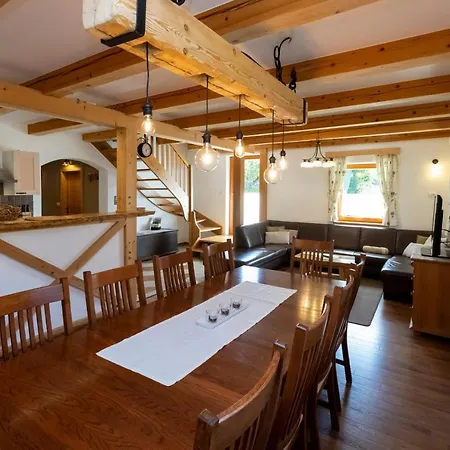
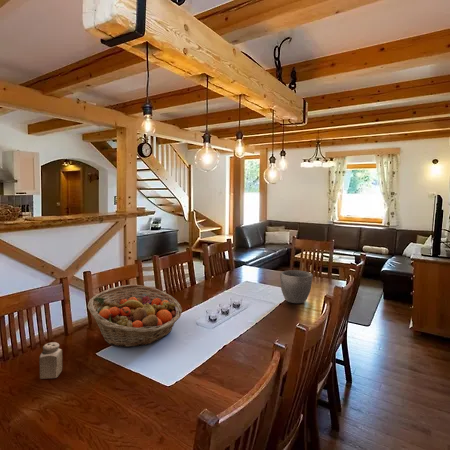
+ salt shaker (51, 359)
+ fruit basket (137, 313)
+ bowl (295, 287)
